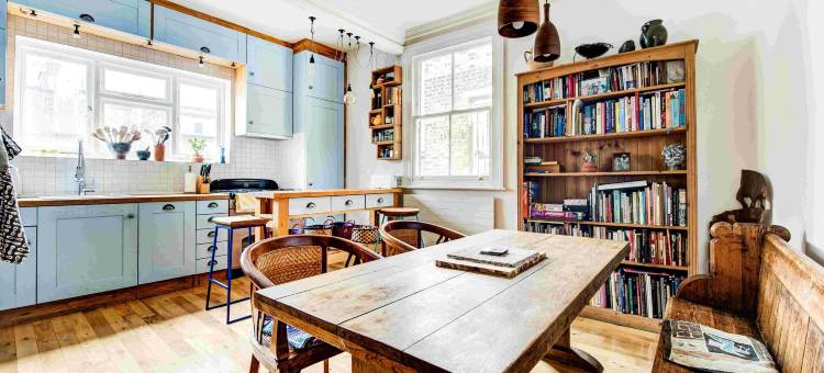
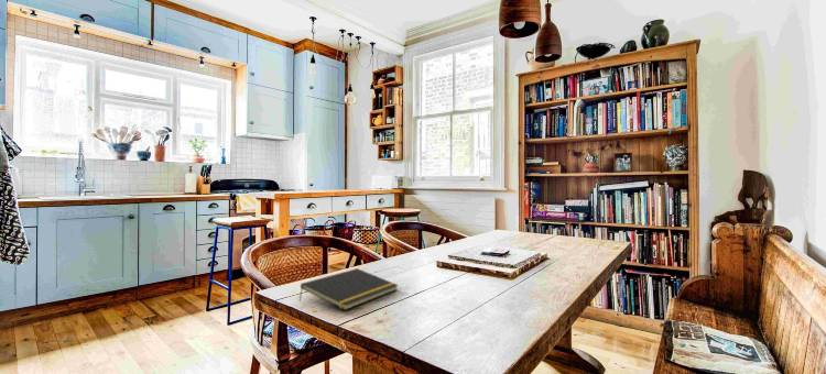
+ notepad (351, 286)
